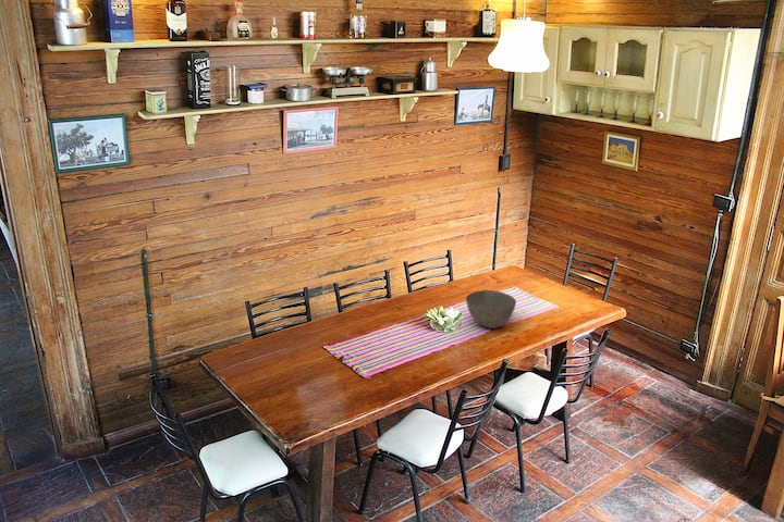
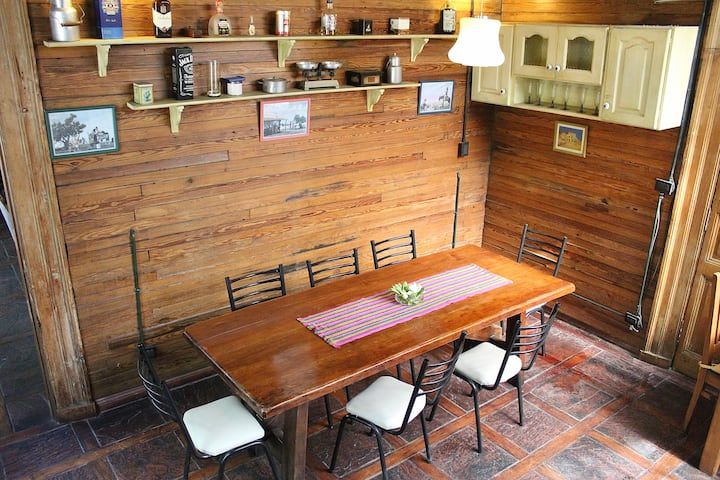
- bowl (490, 312)
